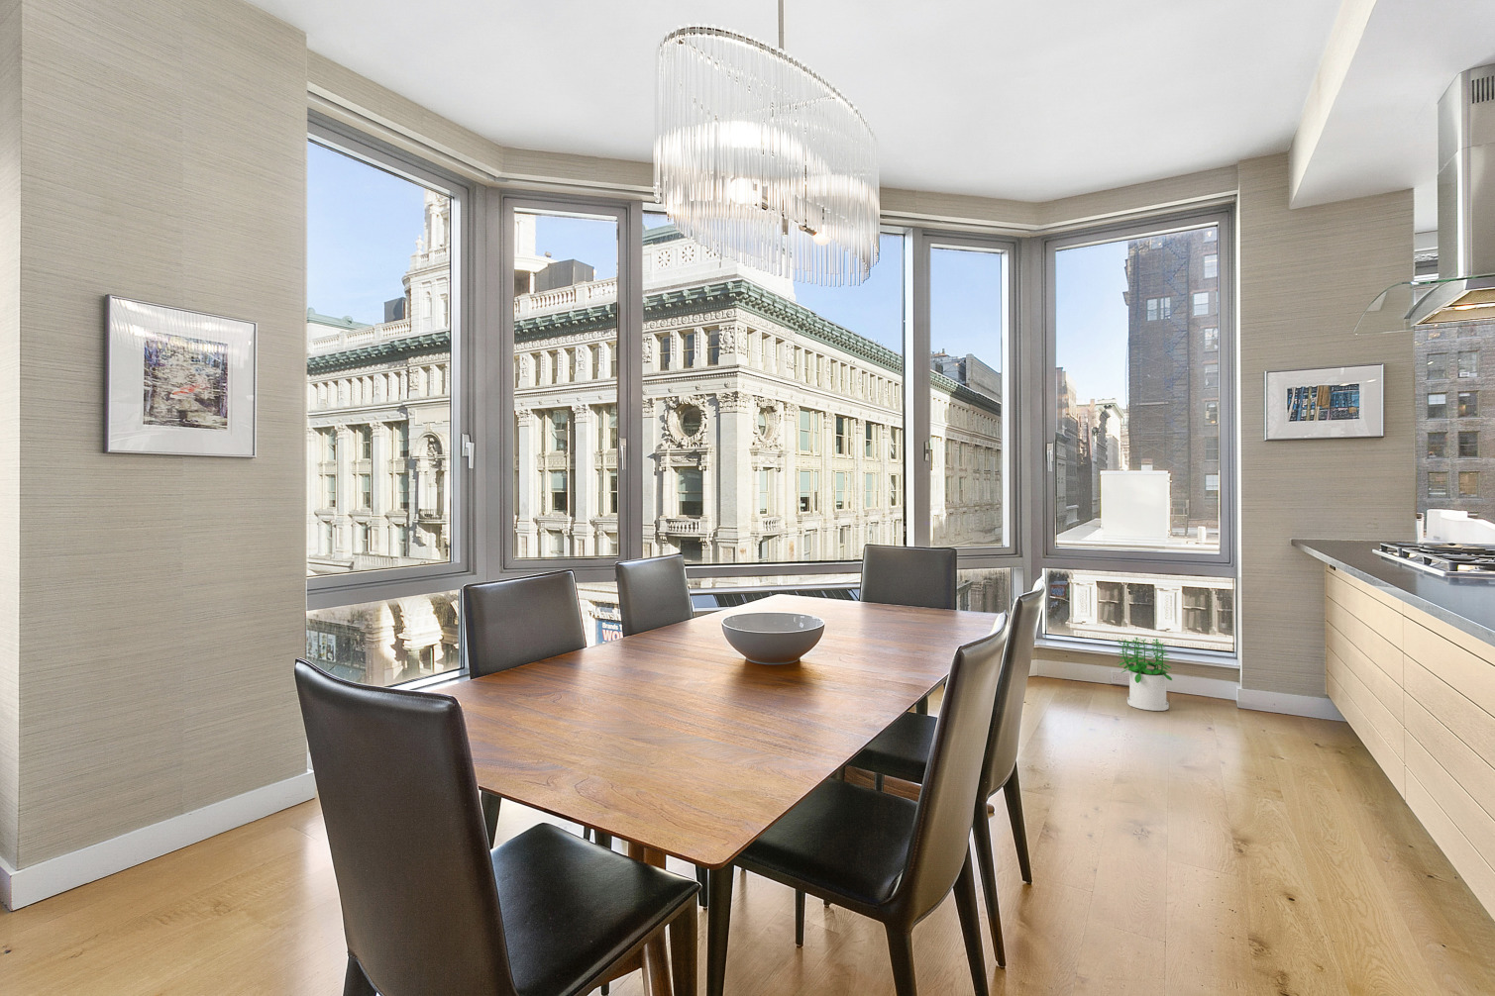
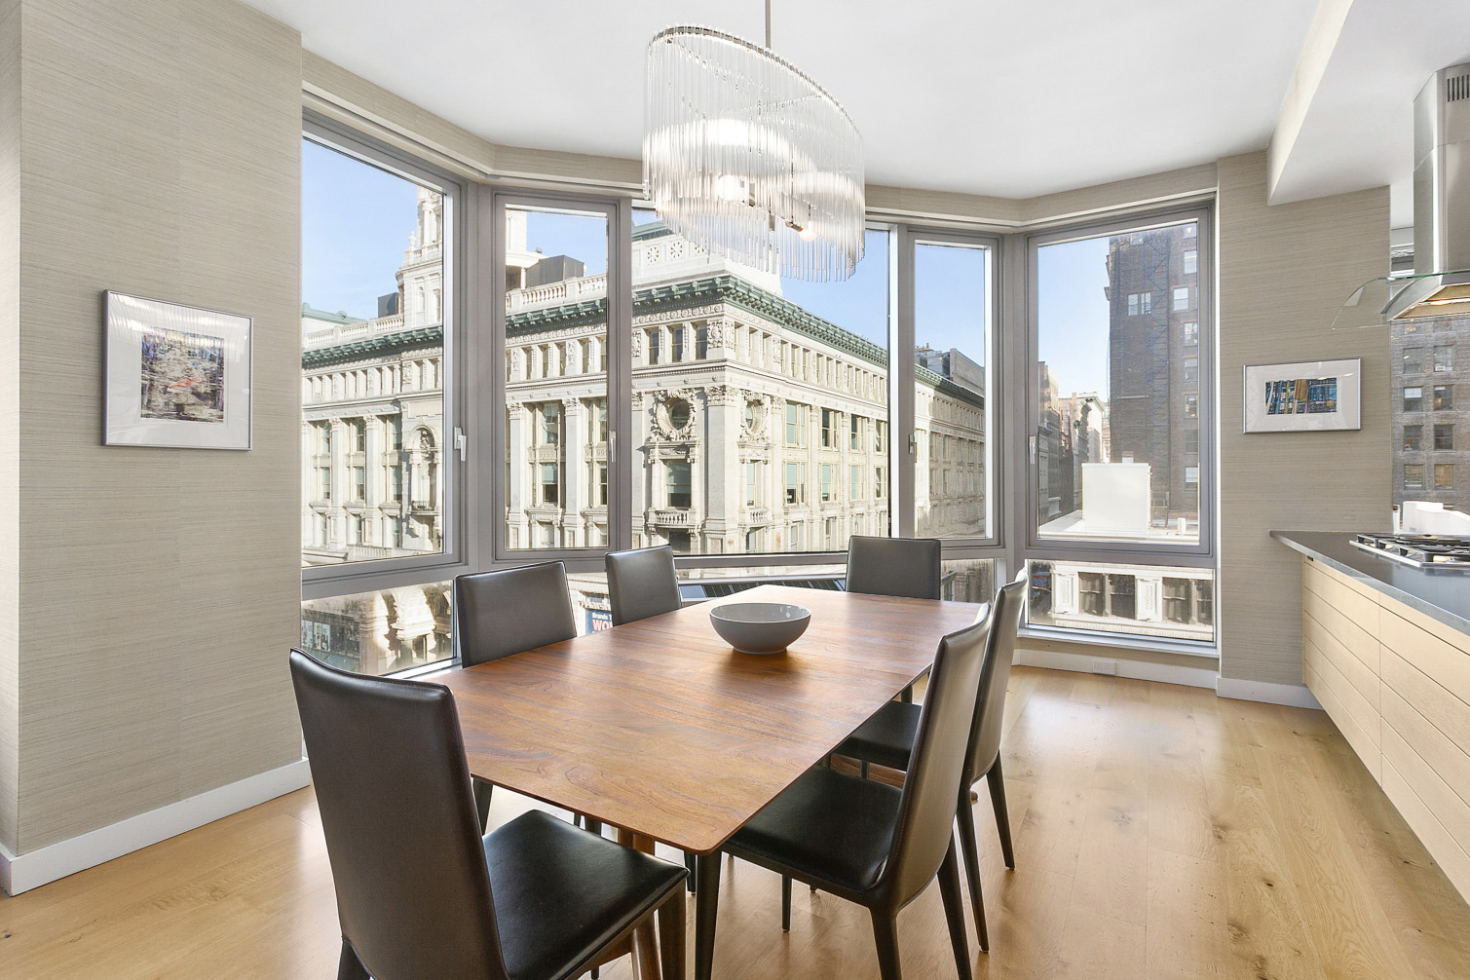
- potted plant (1142, 671)
